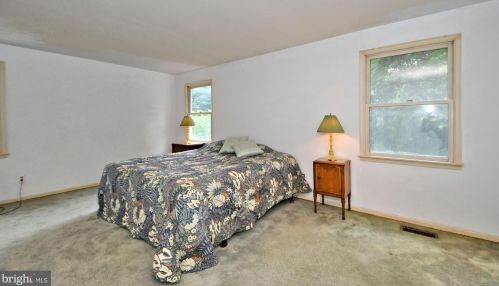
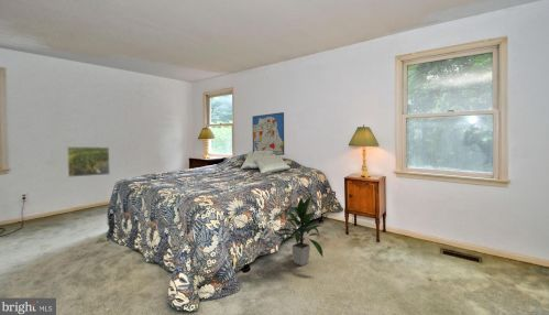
+ indoor plant (301, 230)
+ wall art (267, 134)
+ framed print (89, 161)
